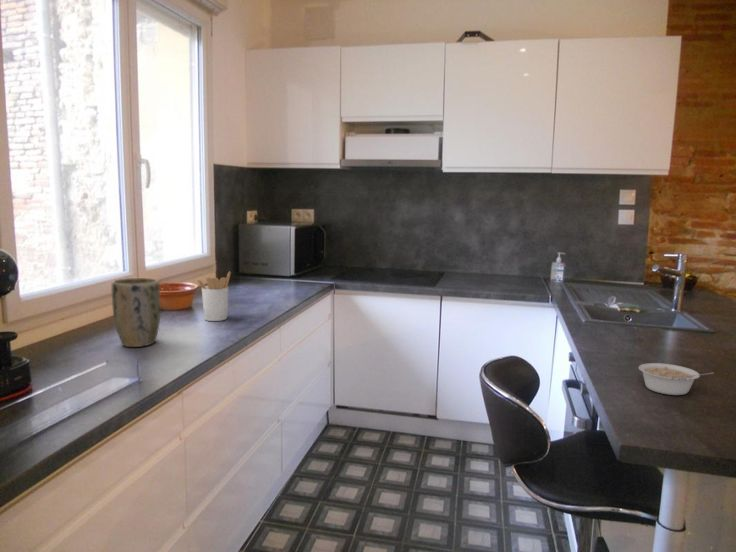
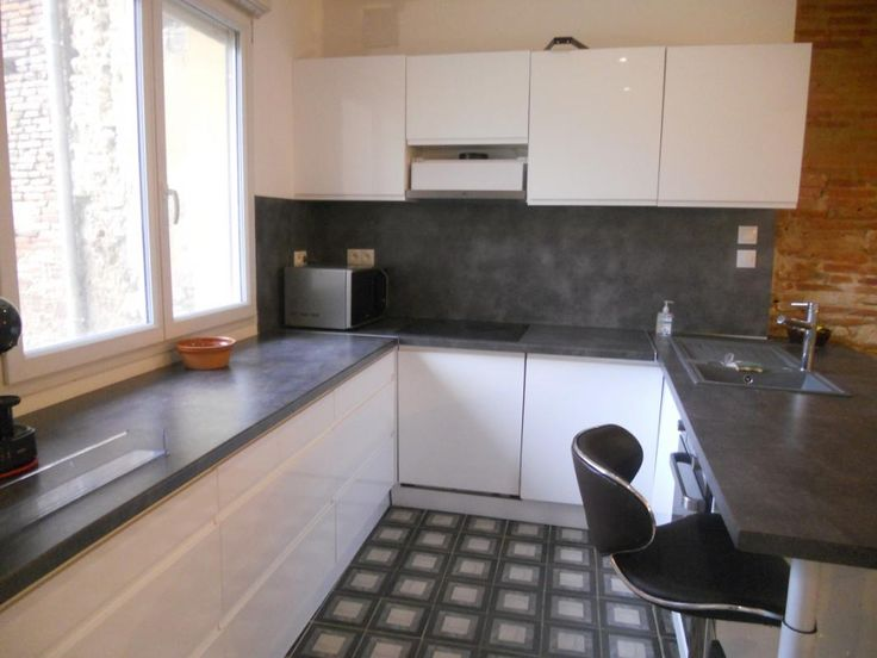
- utensil holder (215, 296)
- legume (669, 378)
- plant pot (137, 312)
